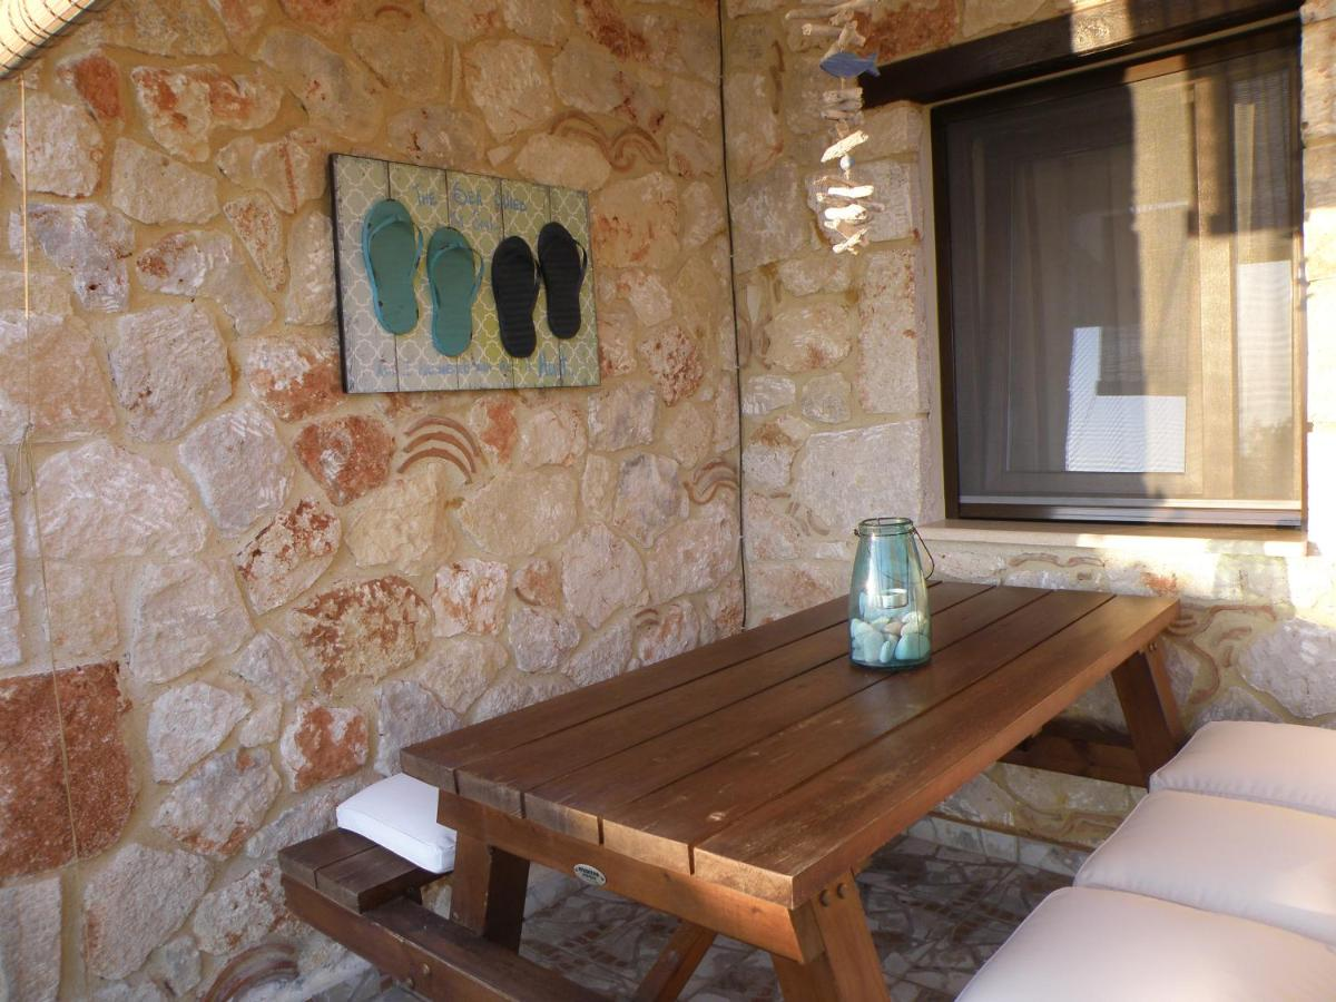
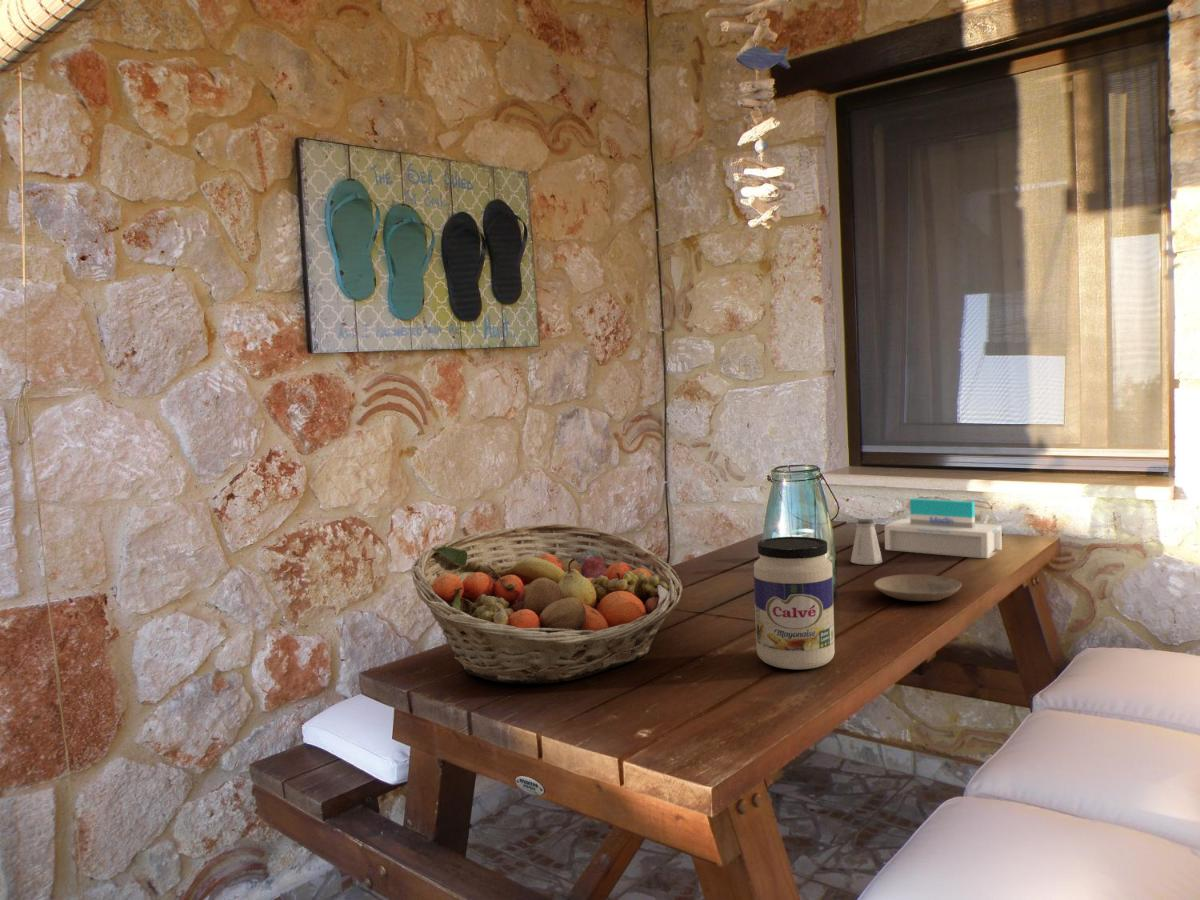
+ plate (917, 589)
+ jar (793, 601)
+ tissue box (942, 525)
+ saltshaker (865, 540)
+ fruit basket (550, 596)
